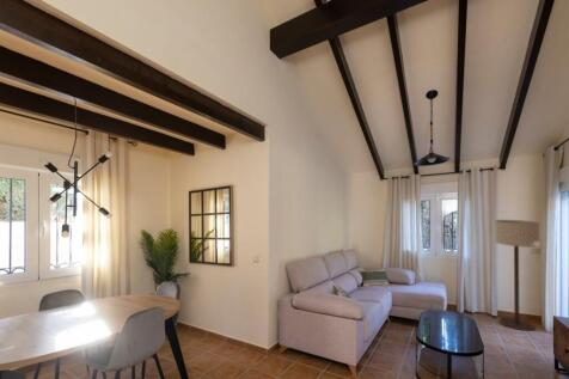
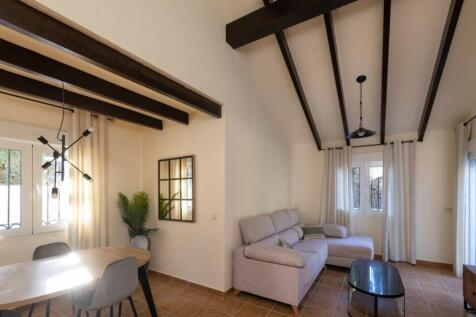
- floor lamp (516, 273)
